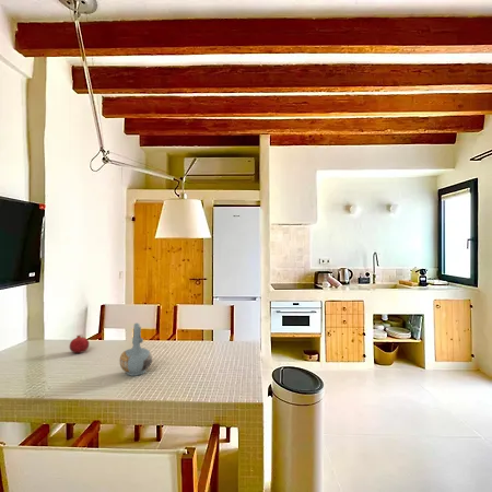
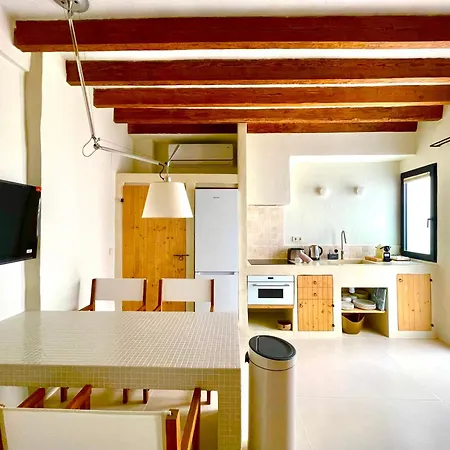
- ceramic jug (136, 347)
- fruit (79, 343)
